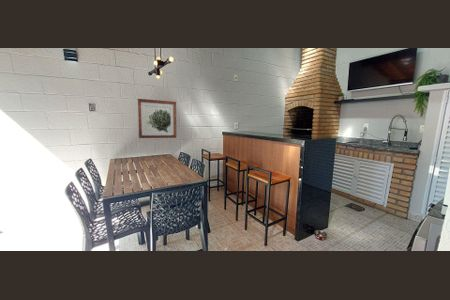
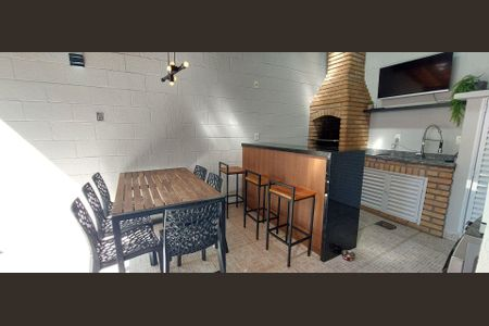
- wall art (158, 119)
